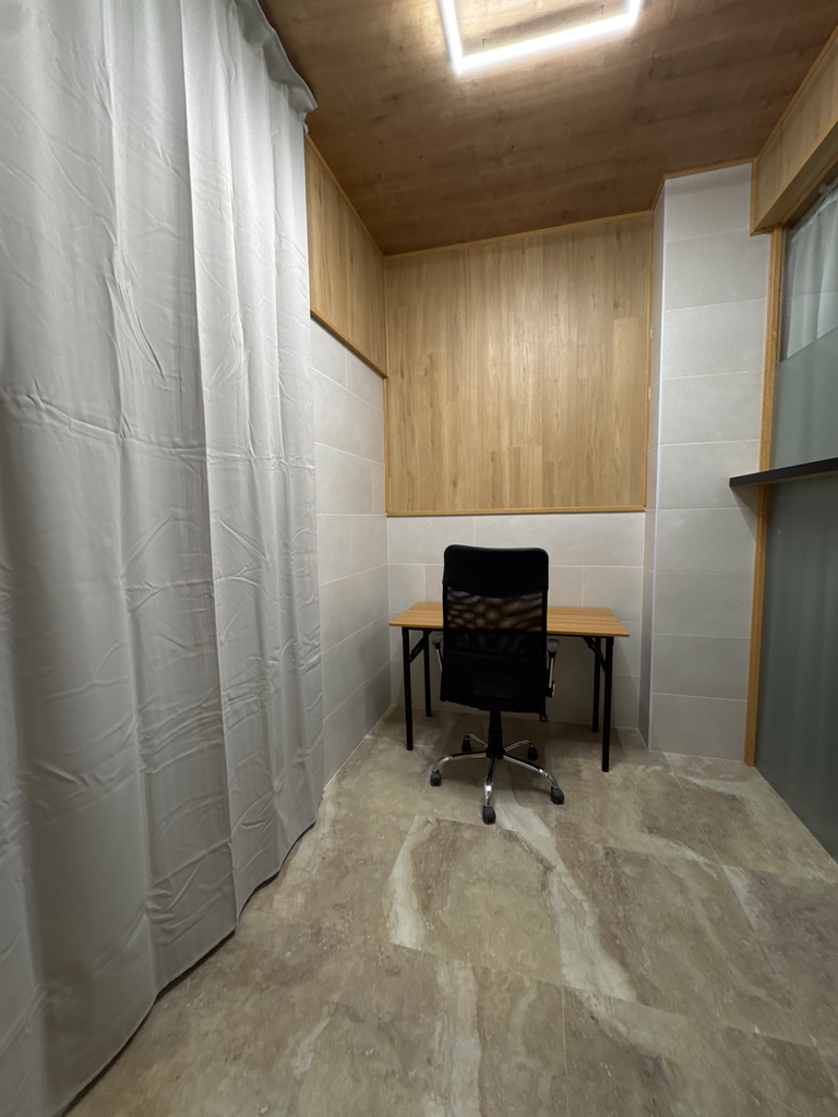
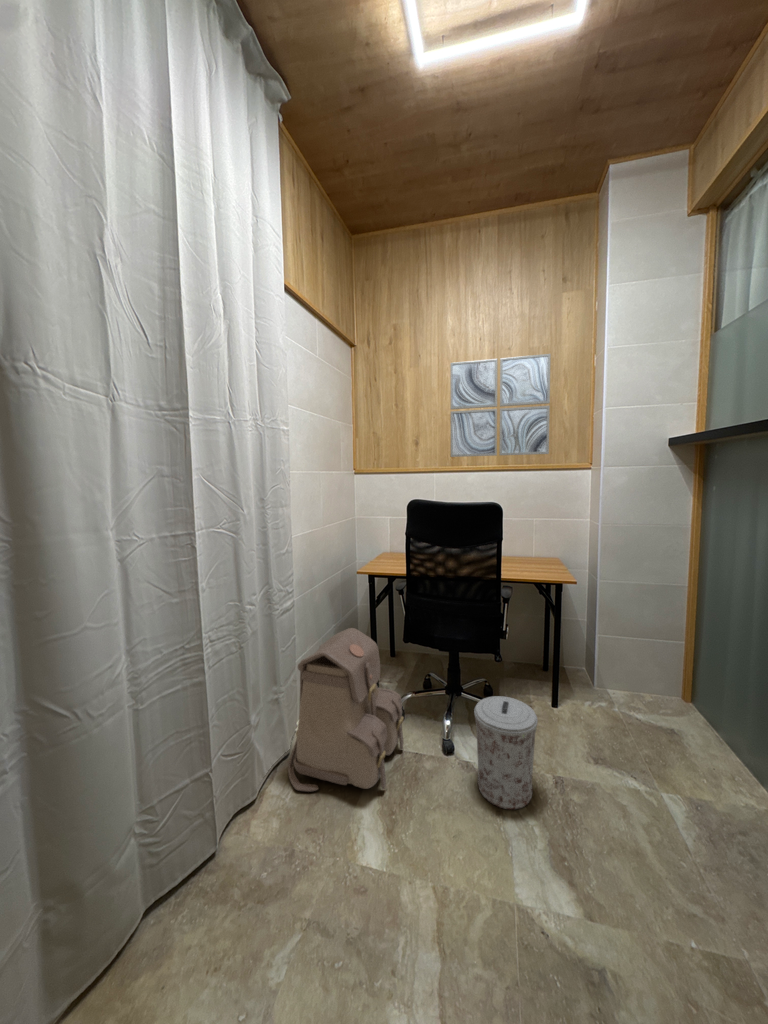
+ trash can (504, 747)
+ backpack (345, 701)
+ wall art (500, 406)
